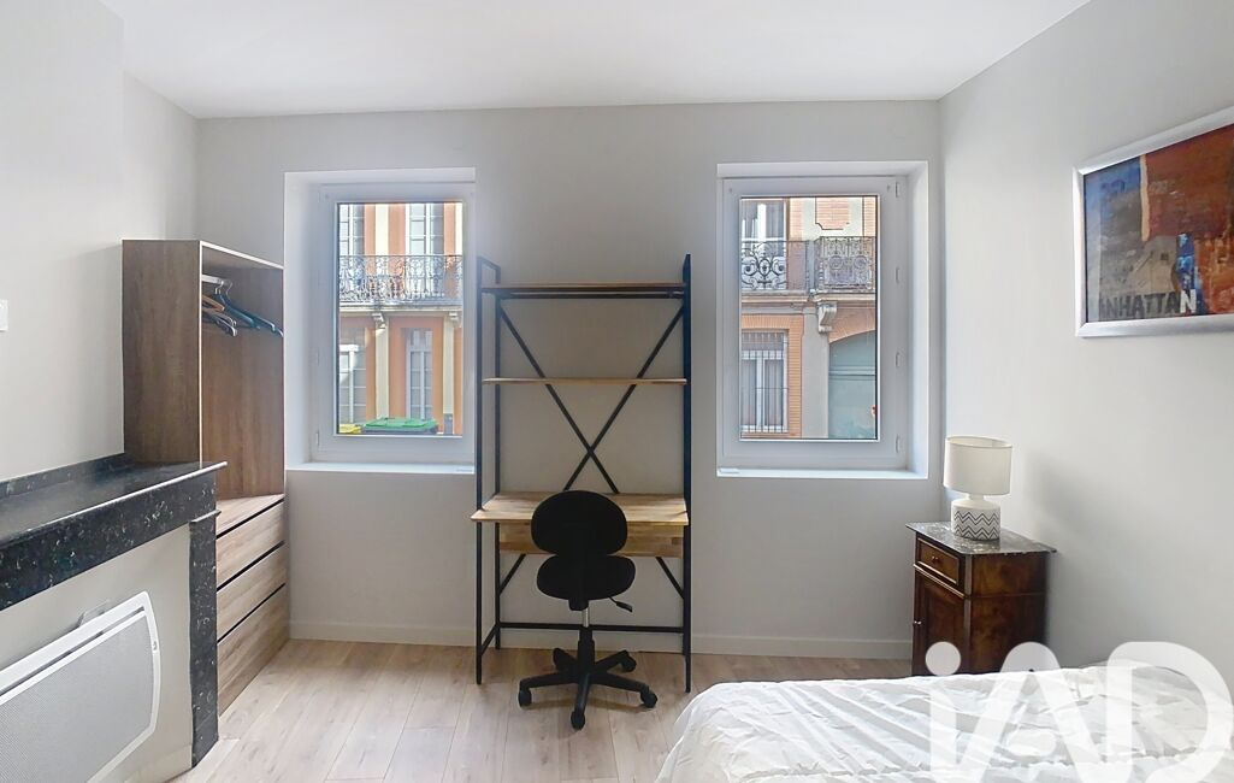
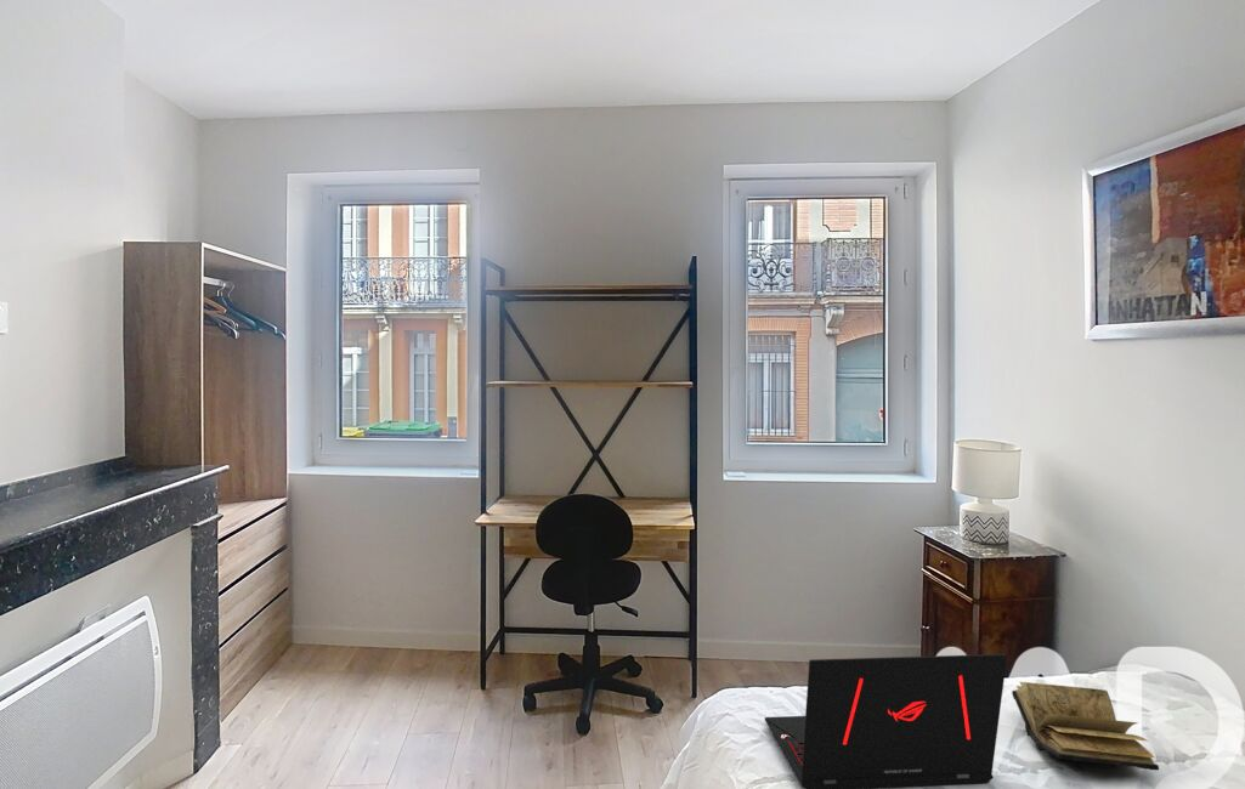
+ laptop (873, 692)
+ book (1077, 725)
